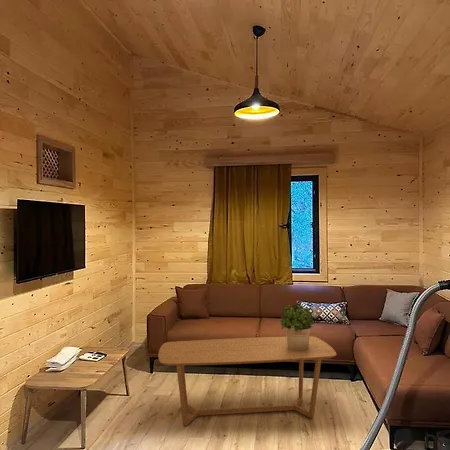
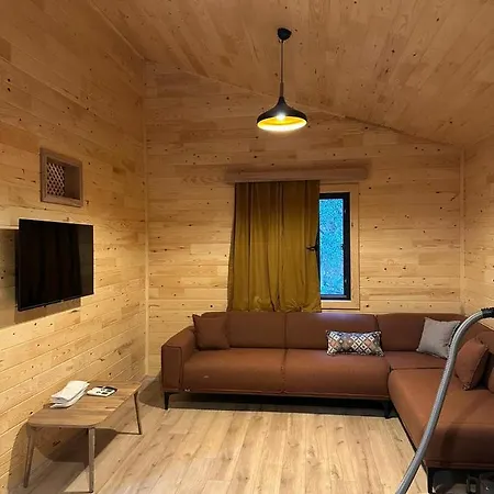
- coffee table (245, 363)
- potted plant (295, 325)
